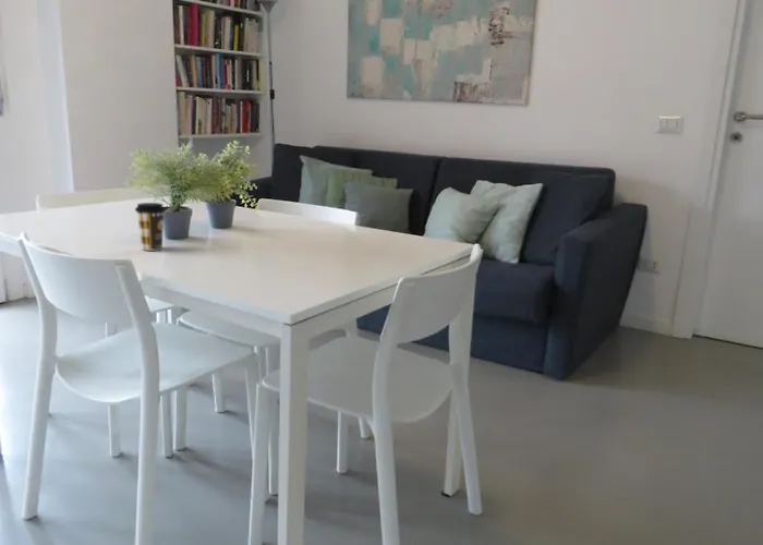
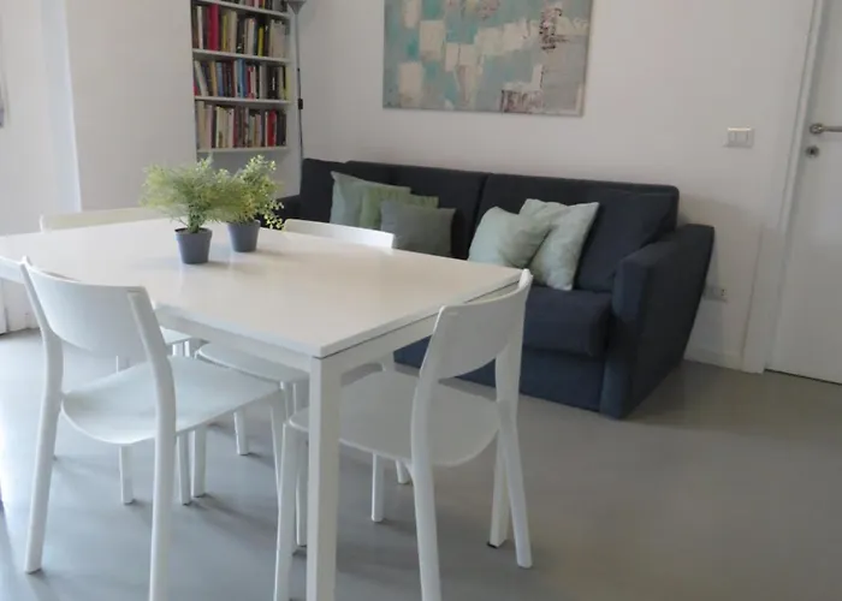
- coffee cup (150, 226)
